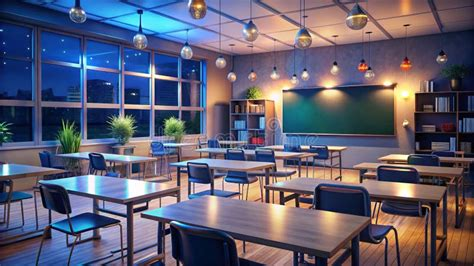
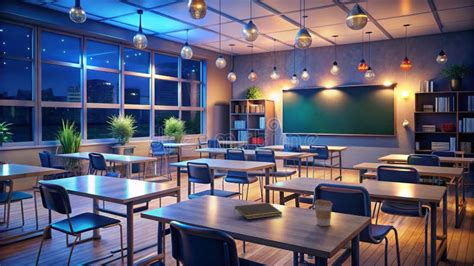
+ notepad (258, 210)
+ coffee cup (323, 212)
